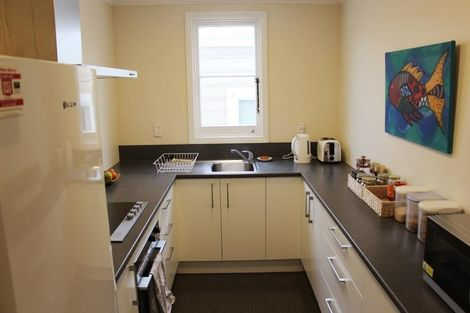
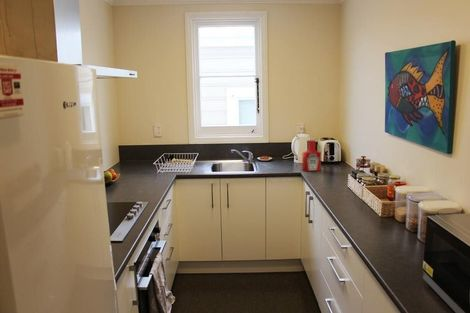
+ soap bottle (311, 154)
